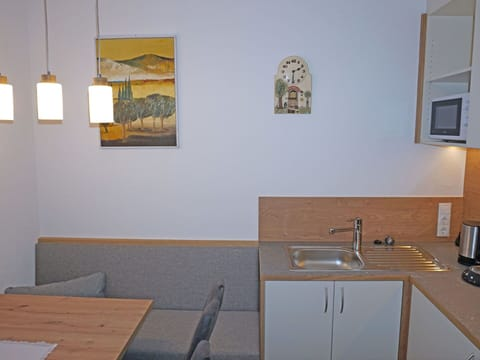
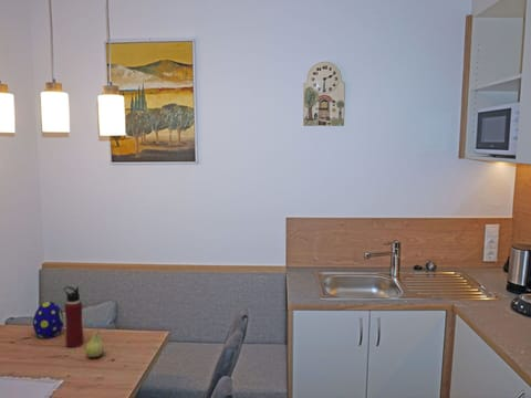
+ fruit (95, 342)
+ decorative egg (48, 317)
+ water bottle (73, 315)
